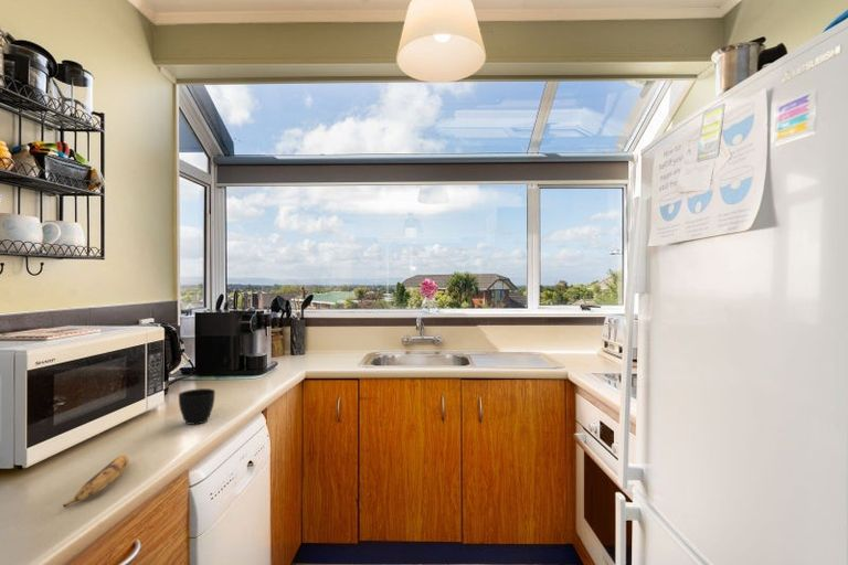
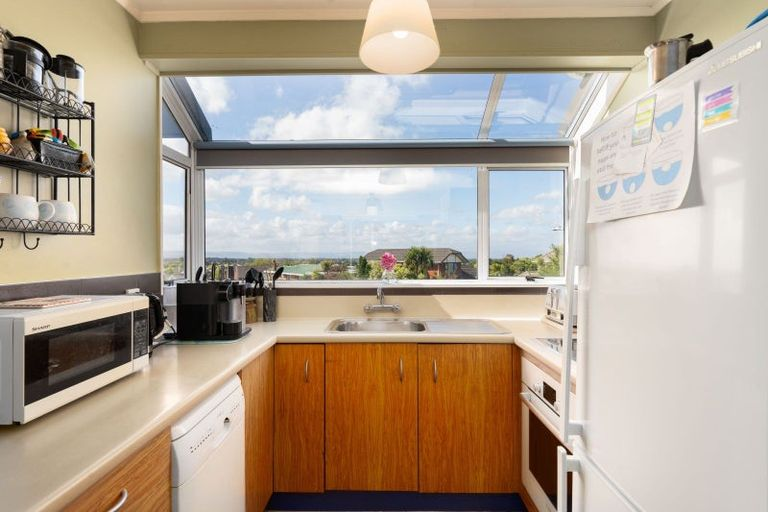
- banana (106, 472)
- cup (198, 406)
